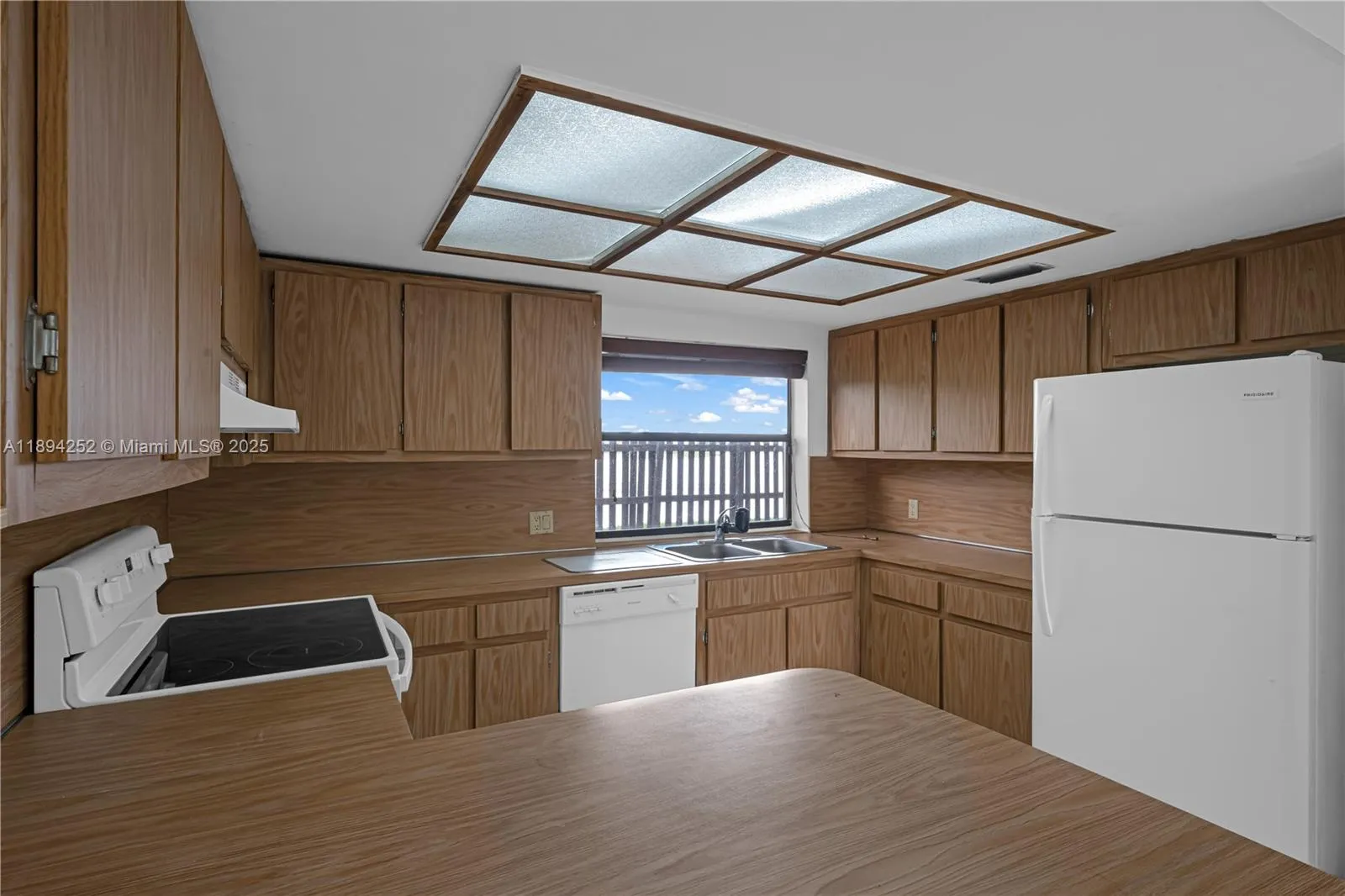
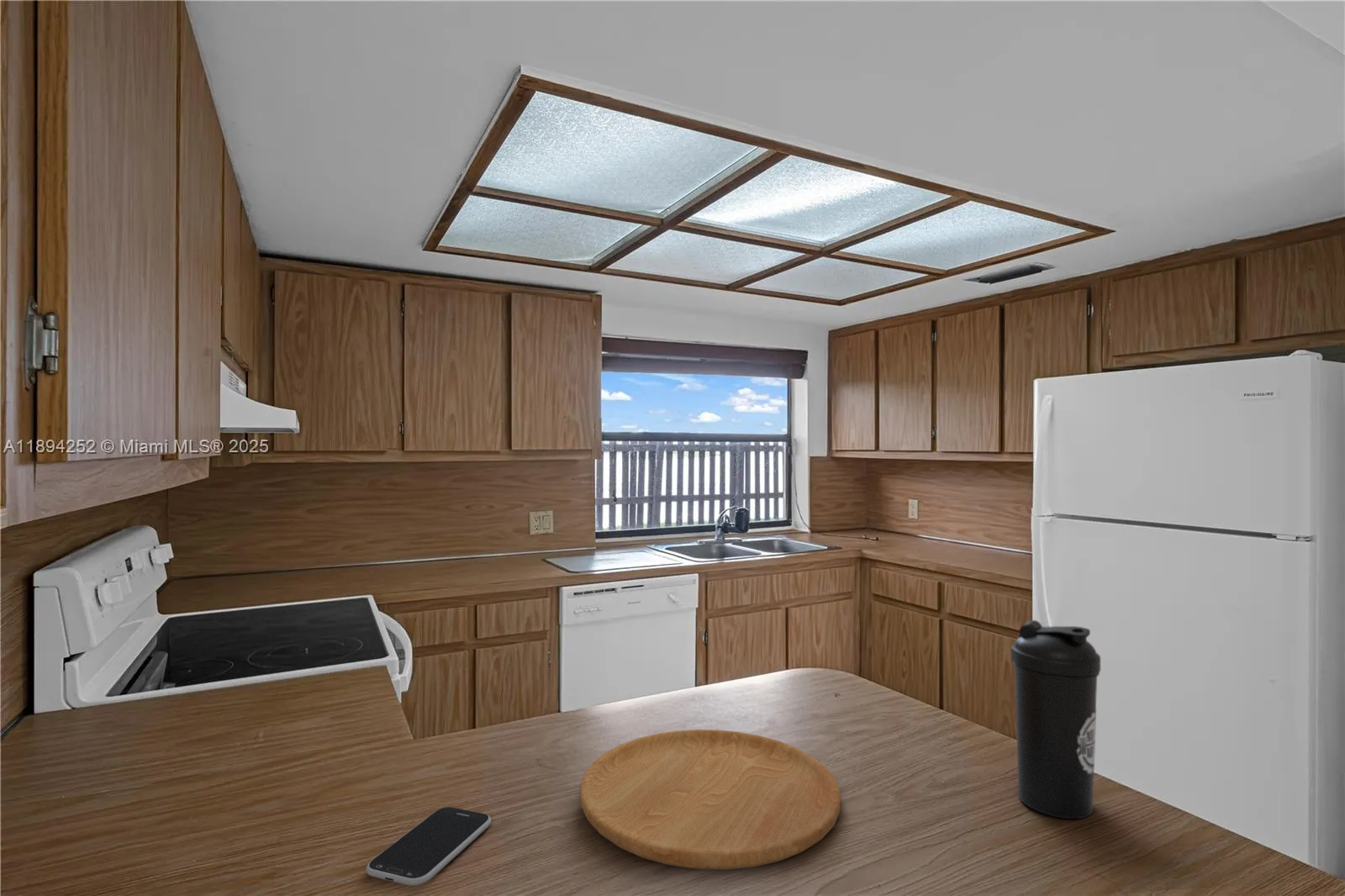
+ smartphone (432, 843)
+ cutting board (709, 788)
+ water bottle (1054, 714)
